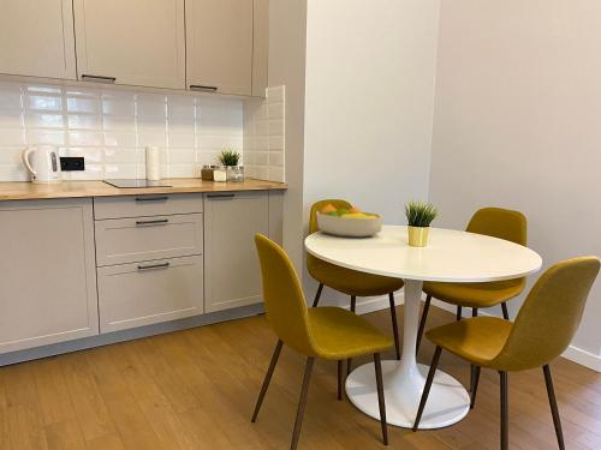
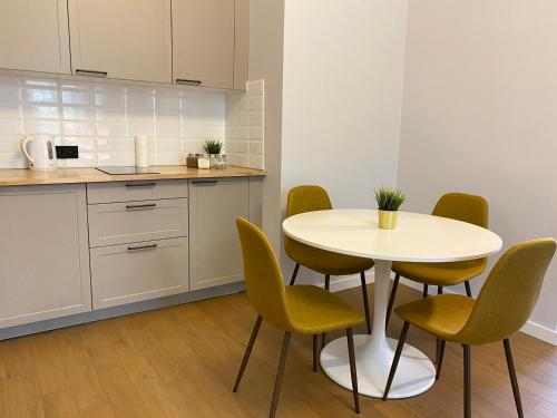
- fruit bowl (347, 218)
